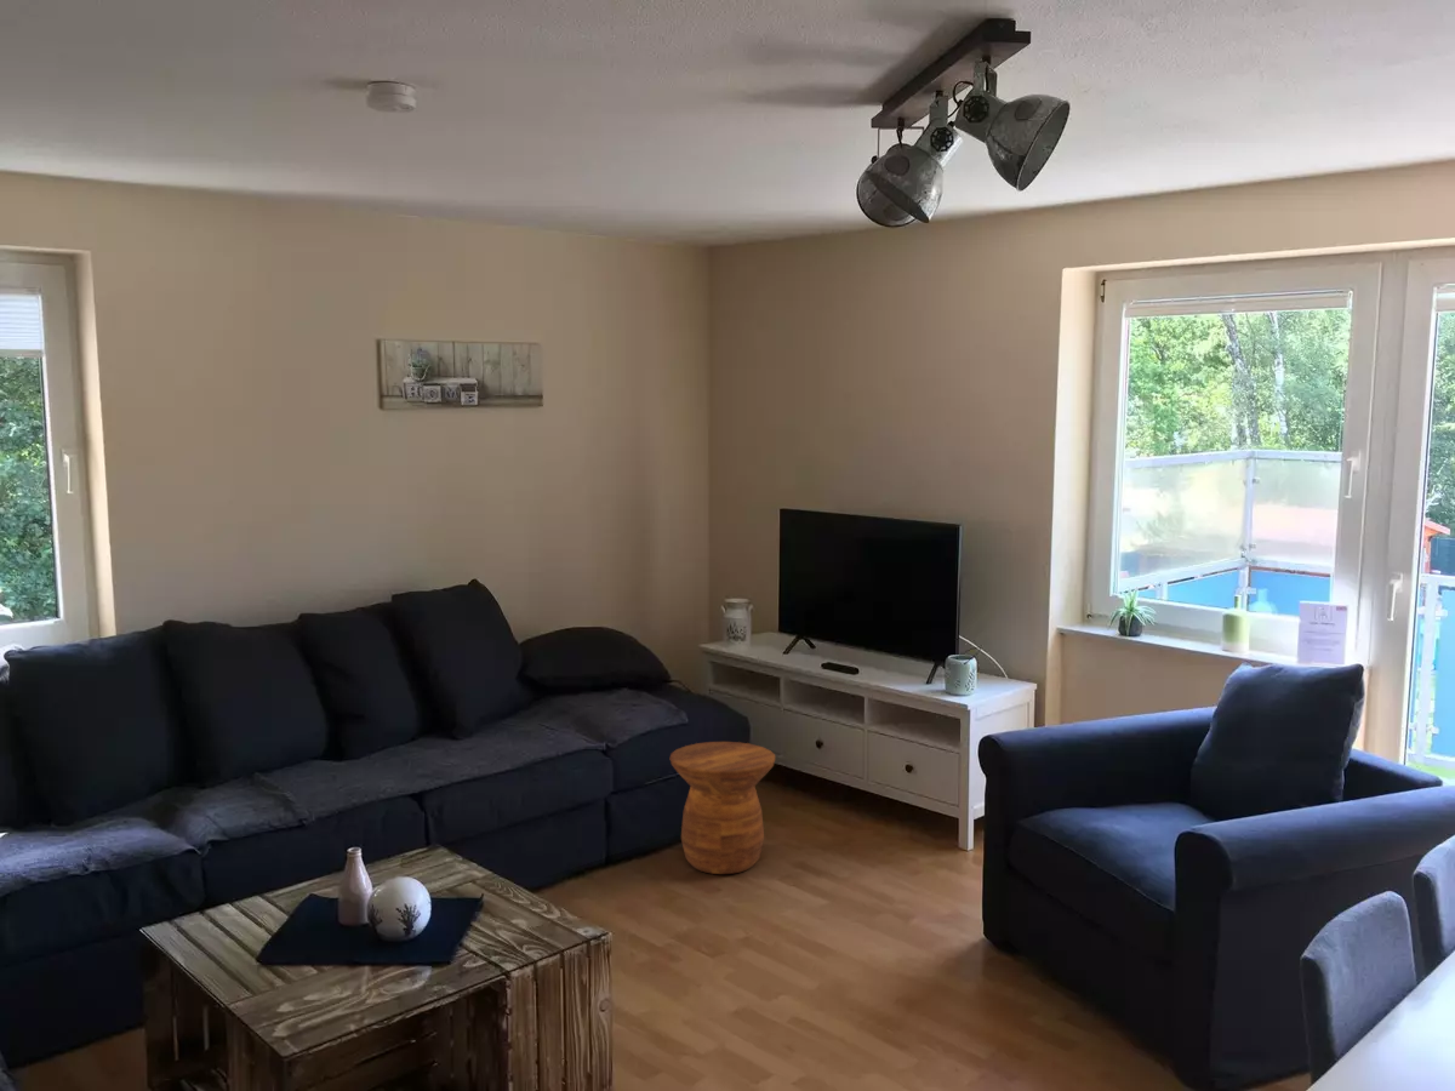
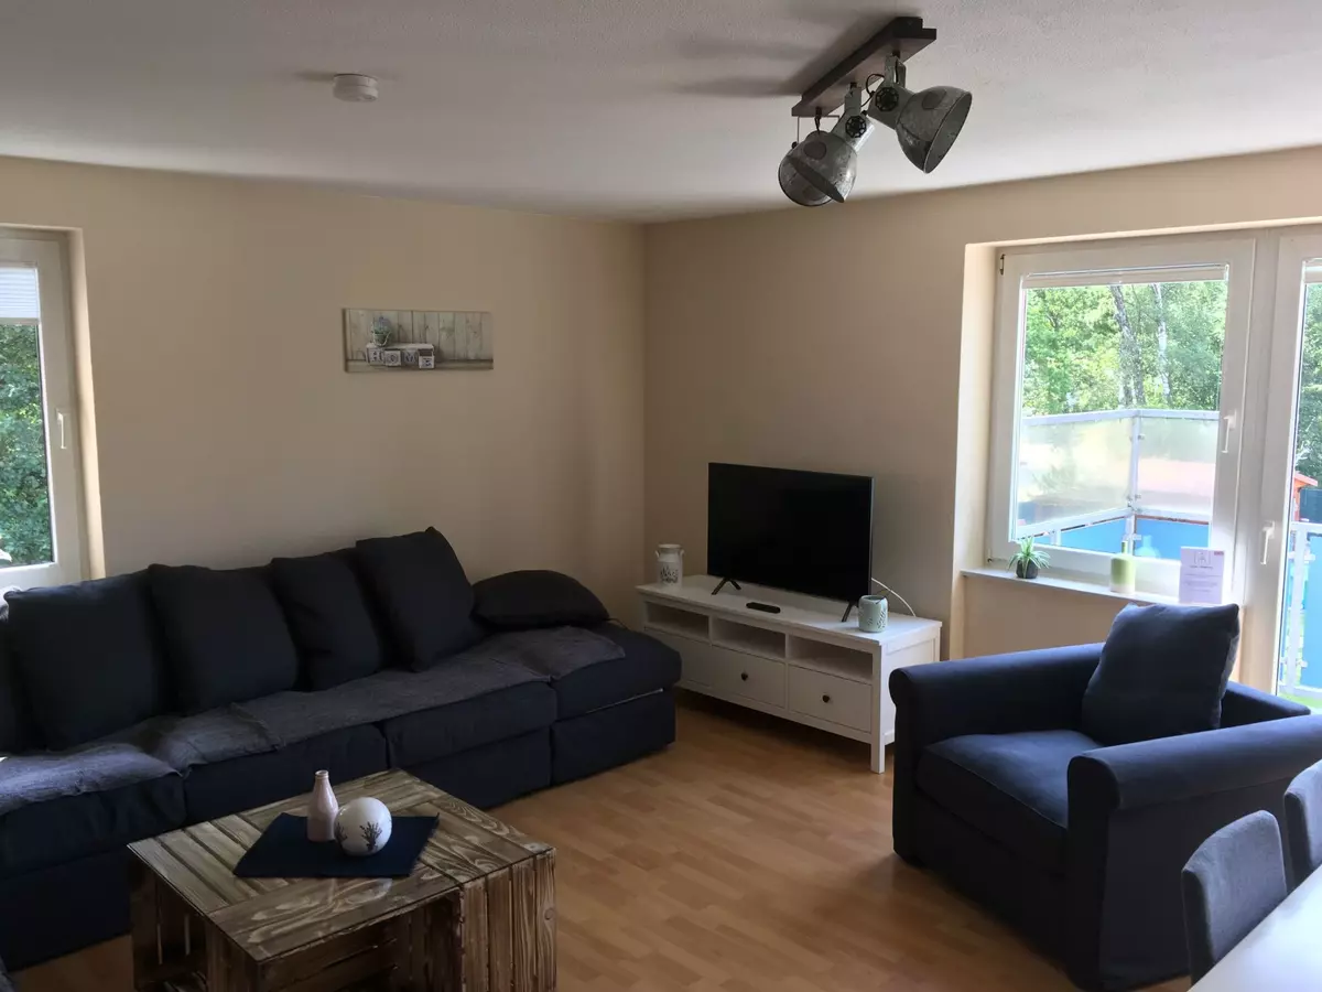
- side table (721, 809)
